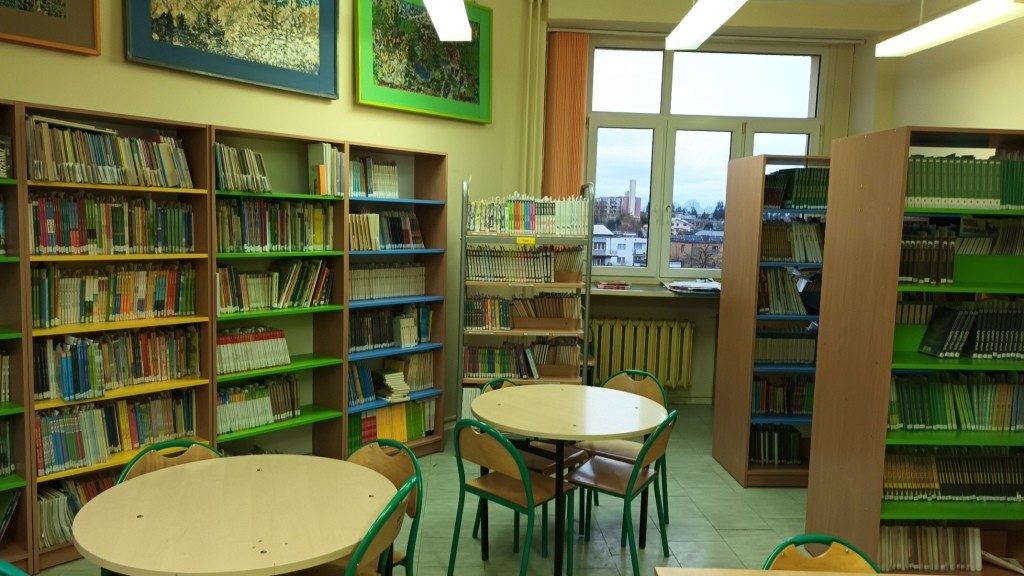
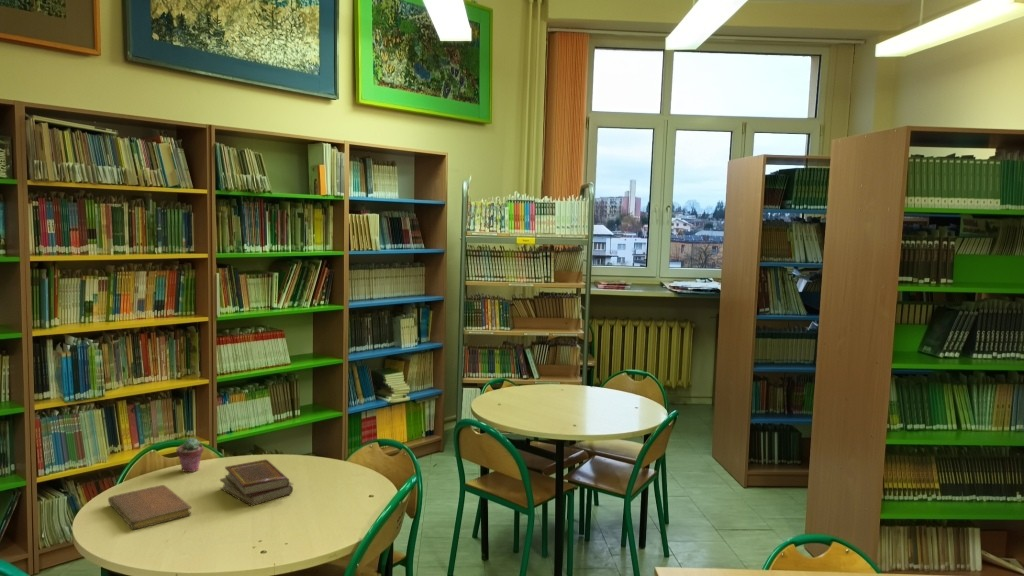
+ notebook (149, 505)
+ book set (256, 480)
+ potted succulent (190, 453)
